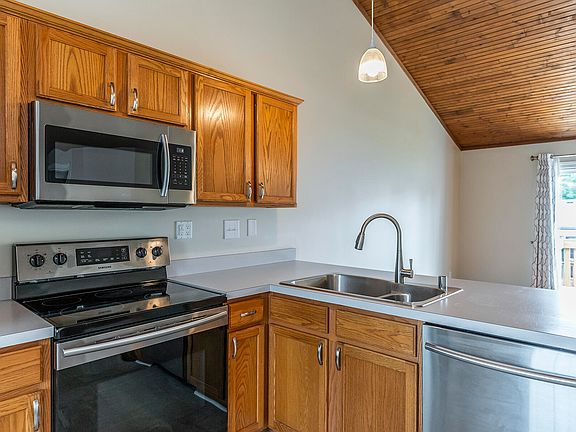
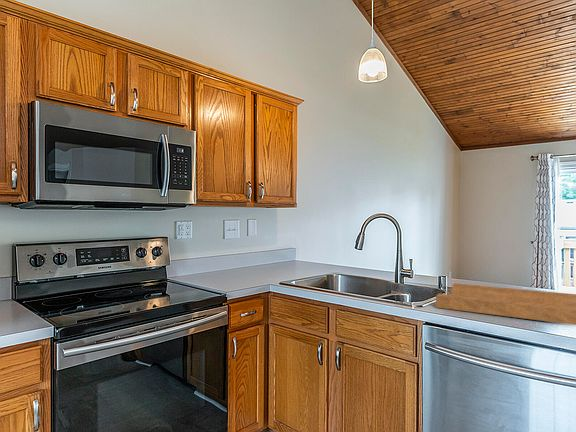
+ cutting board (506, 300)
